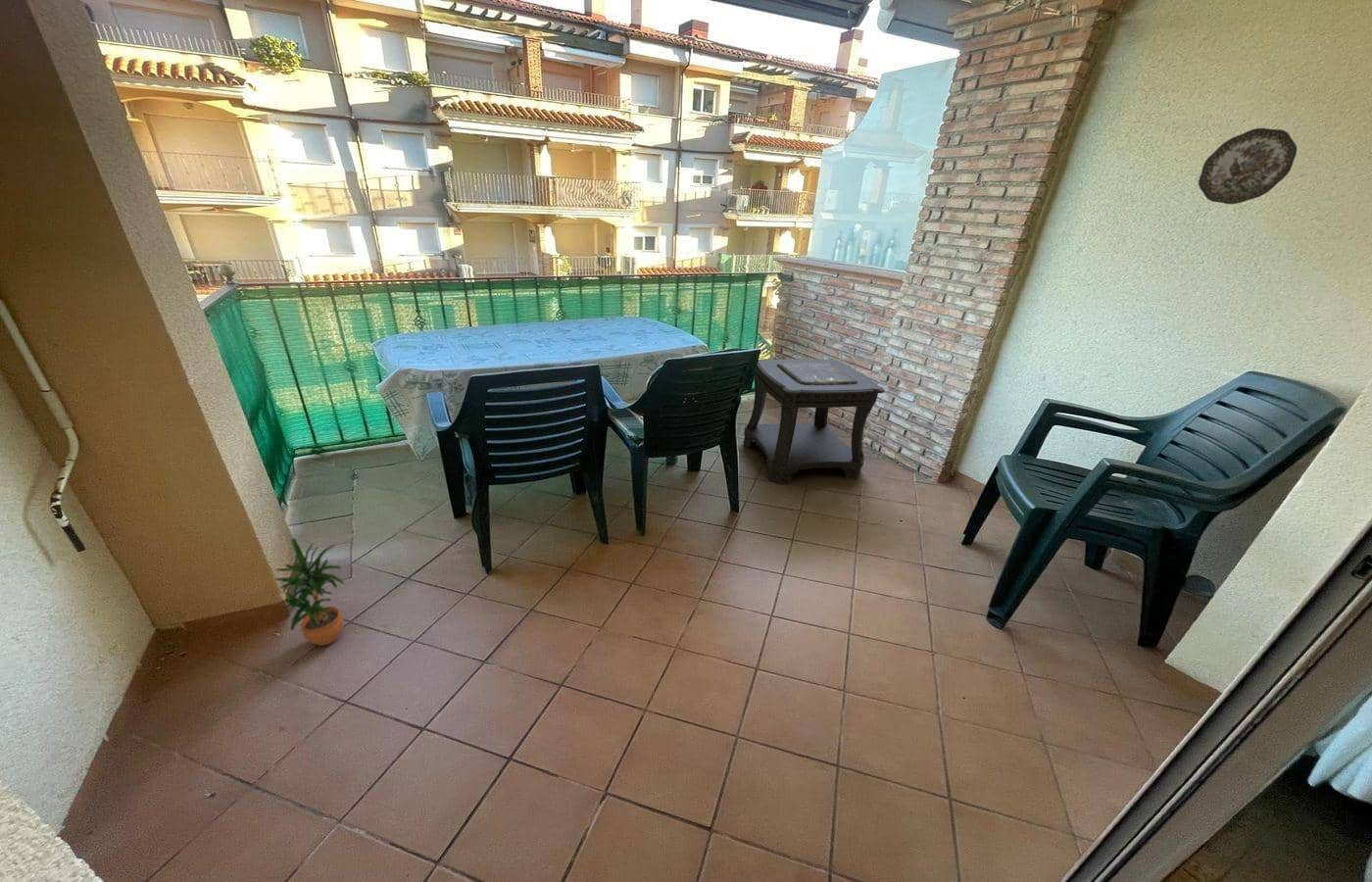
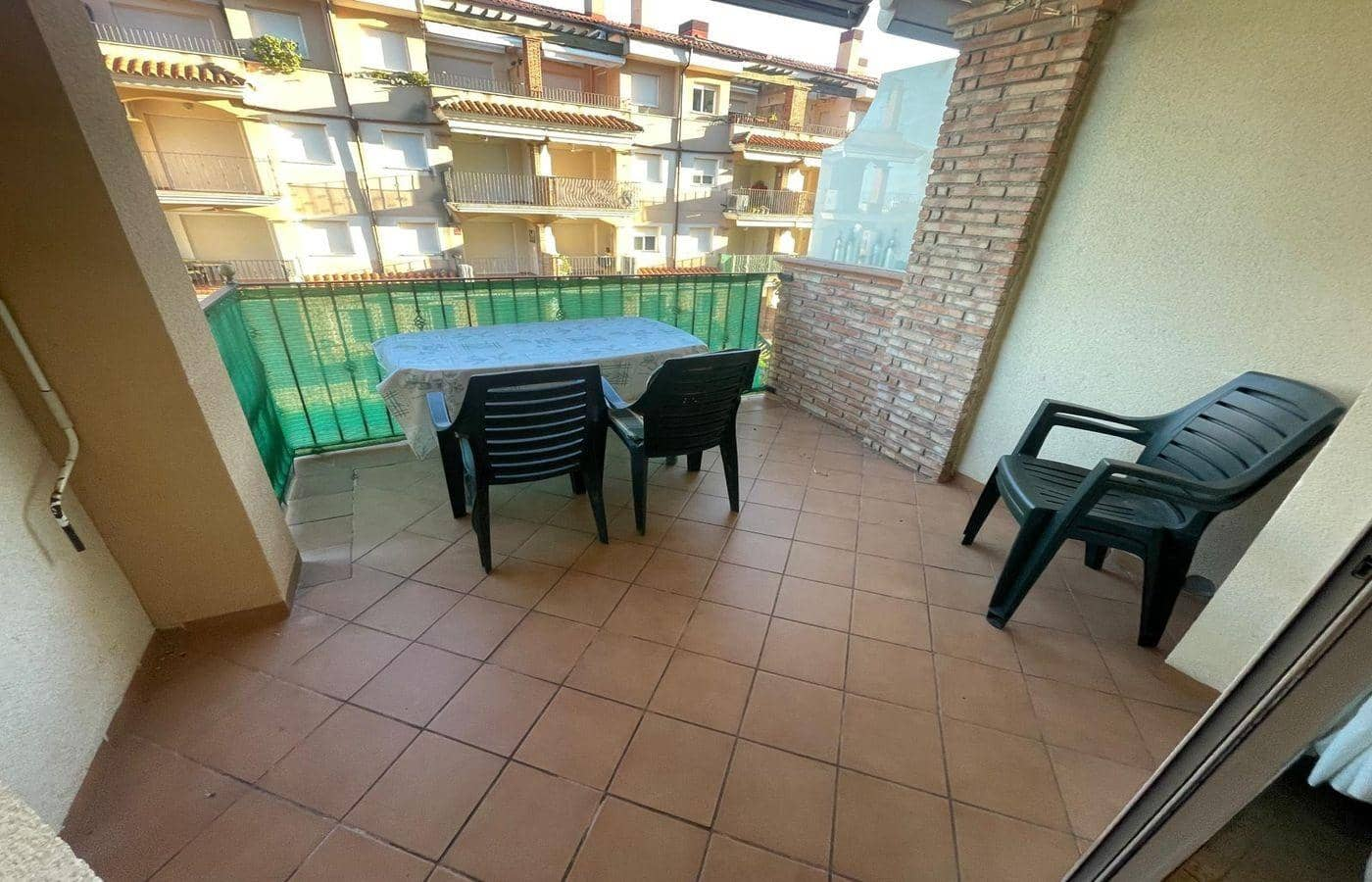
- potted plant (317, 597)
- decorative plate (1246, 167)
- side table (807, 422)
